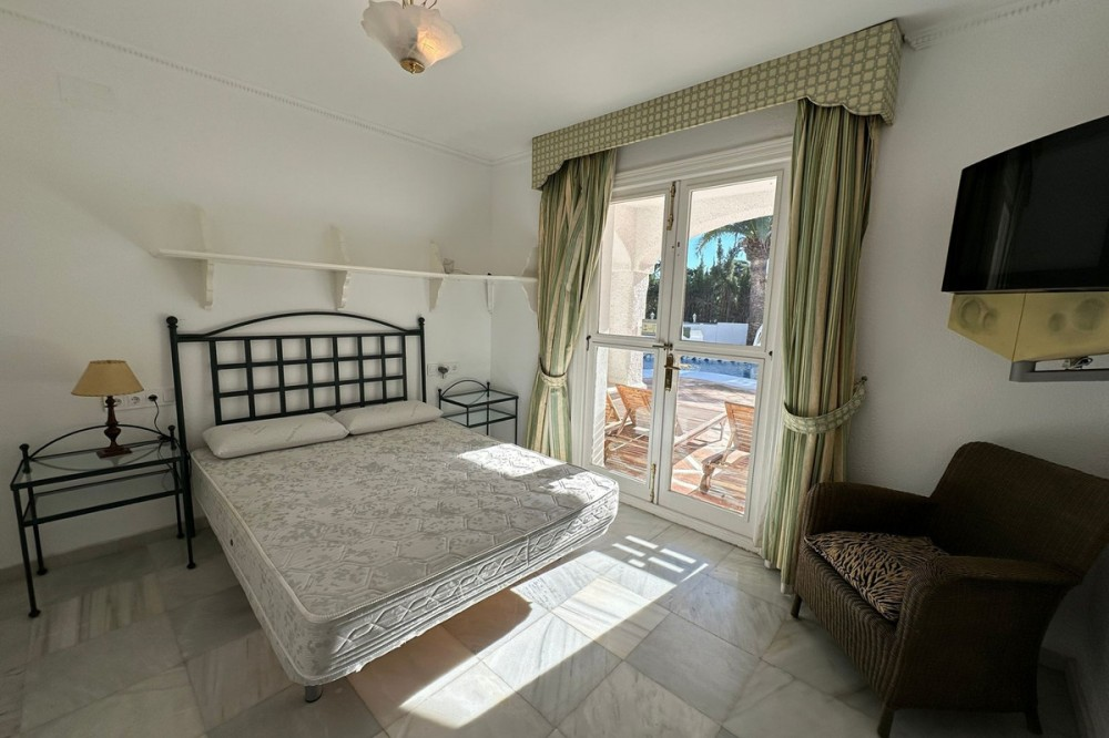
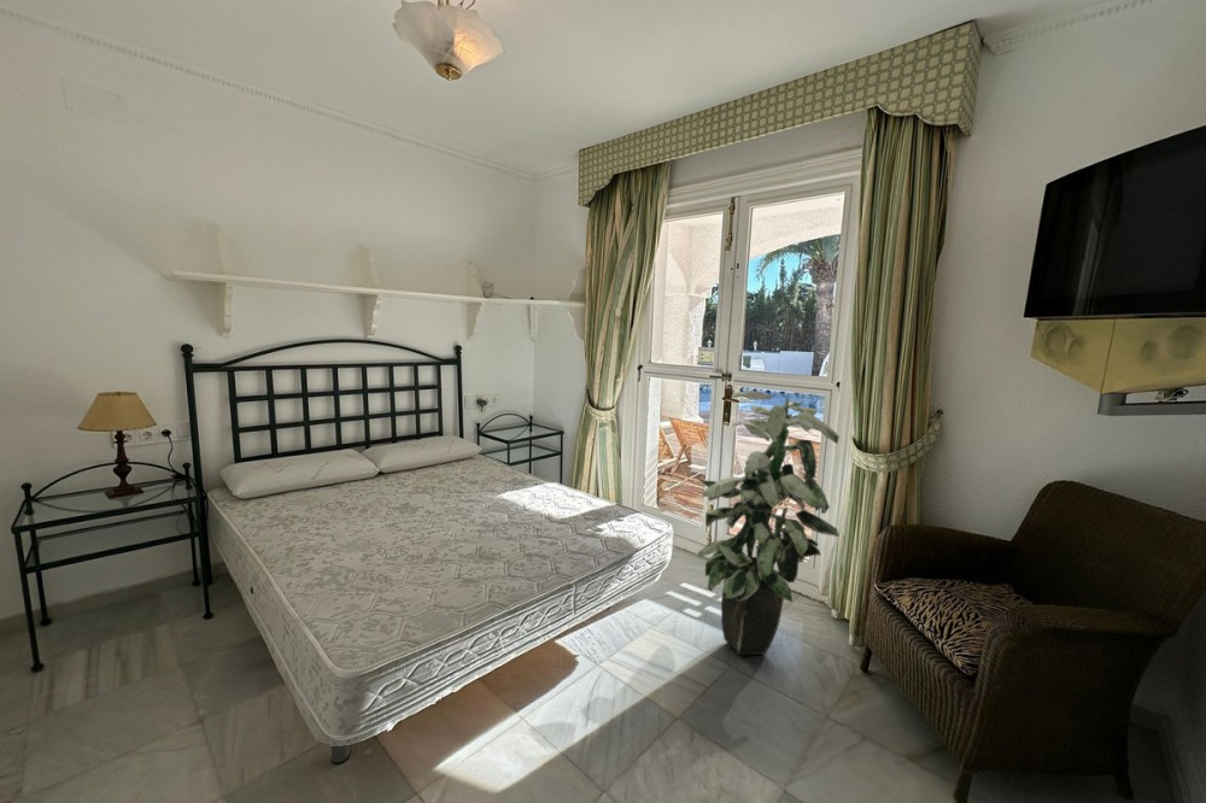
+ indoor plant (759, 520)
